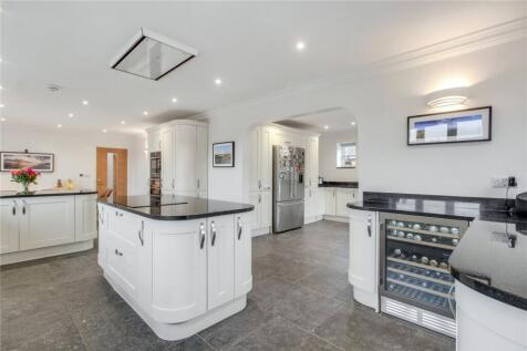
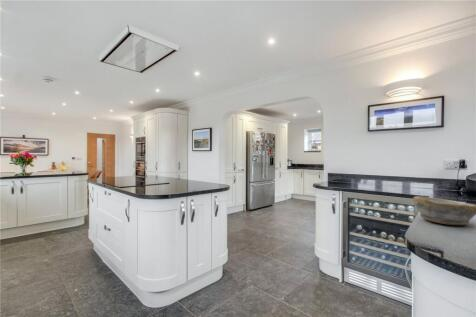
+ bowl (443, 210)
